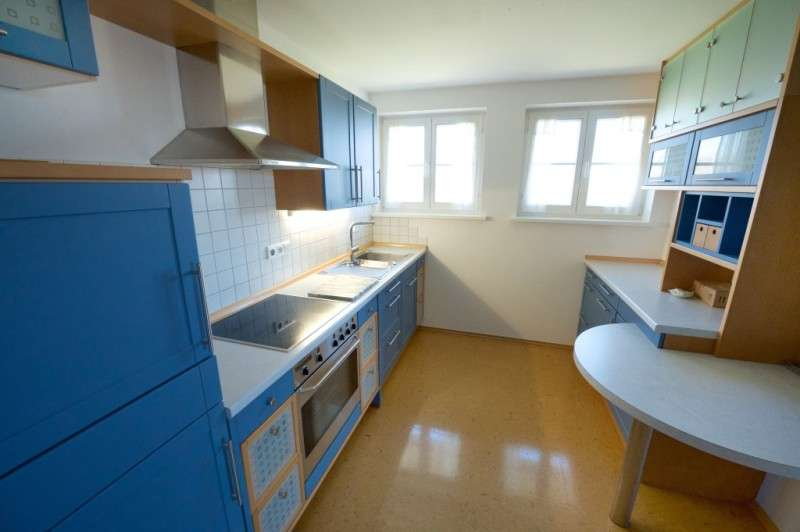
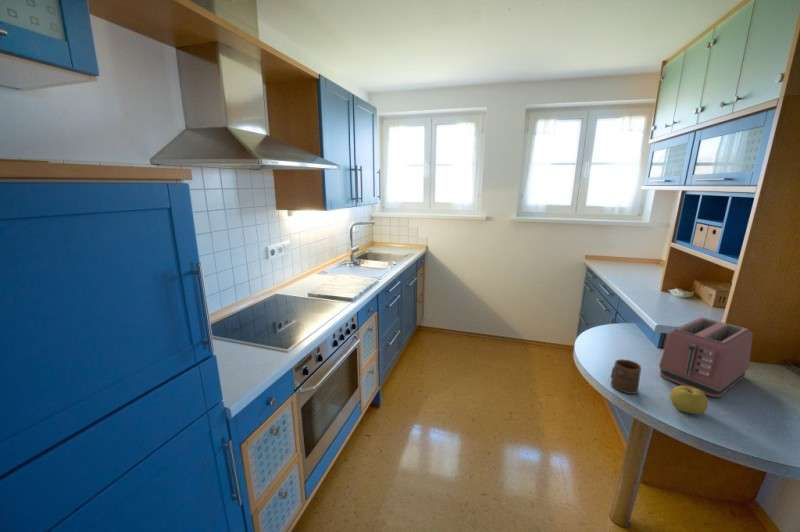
+ cup (625, 375)
+ fruit (688, 399)
+ toaster (705, 353)
